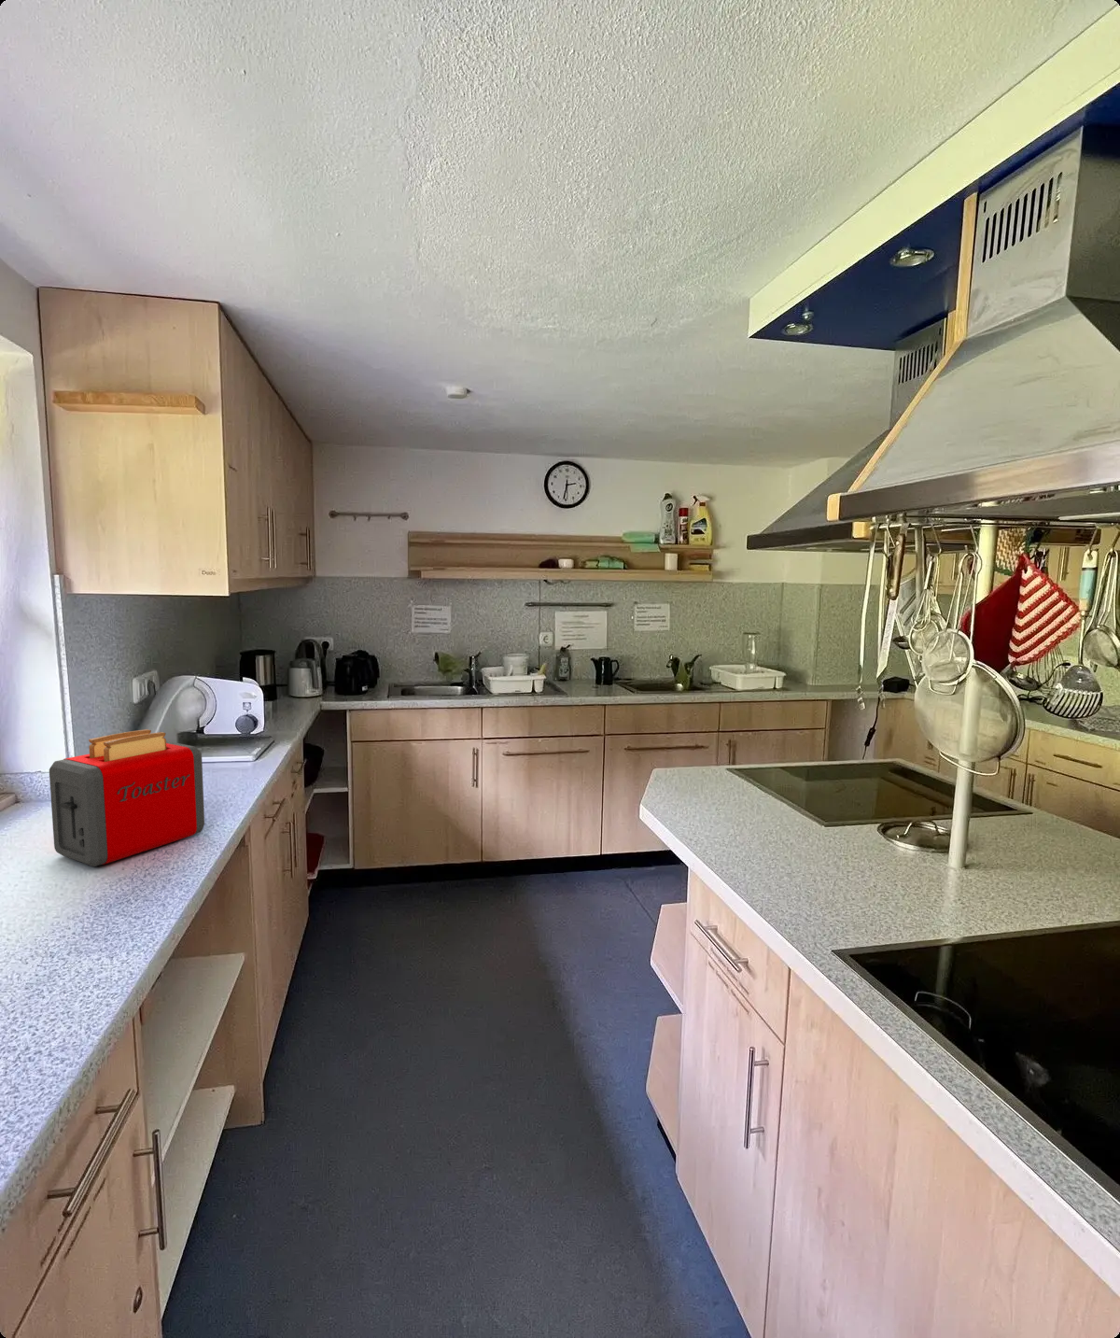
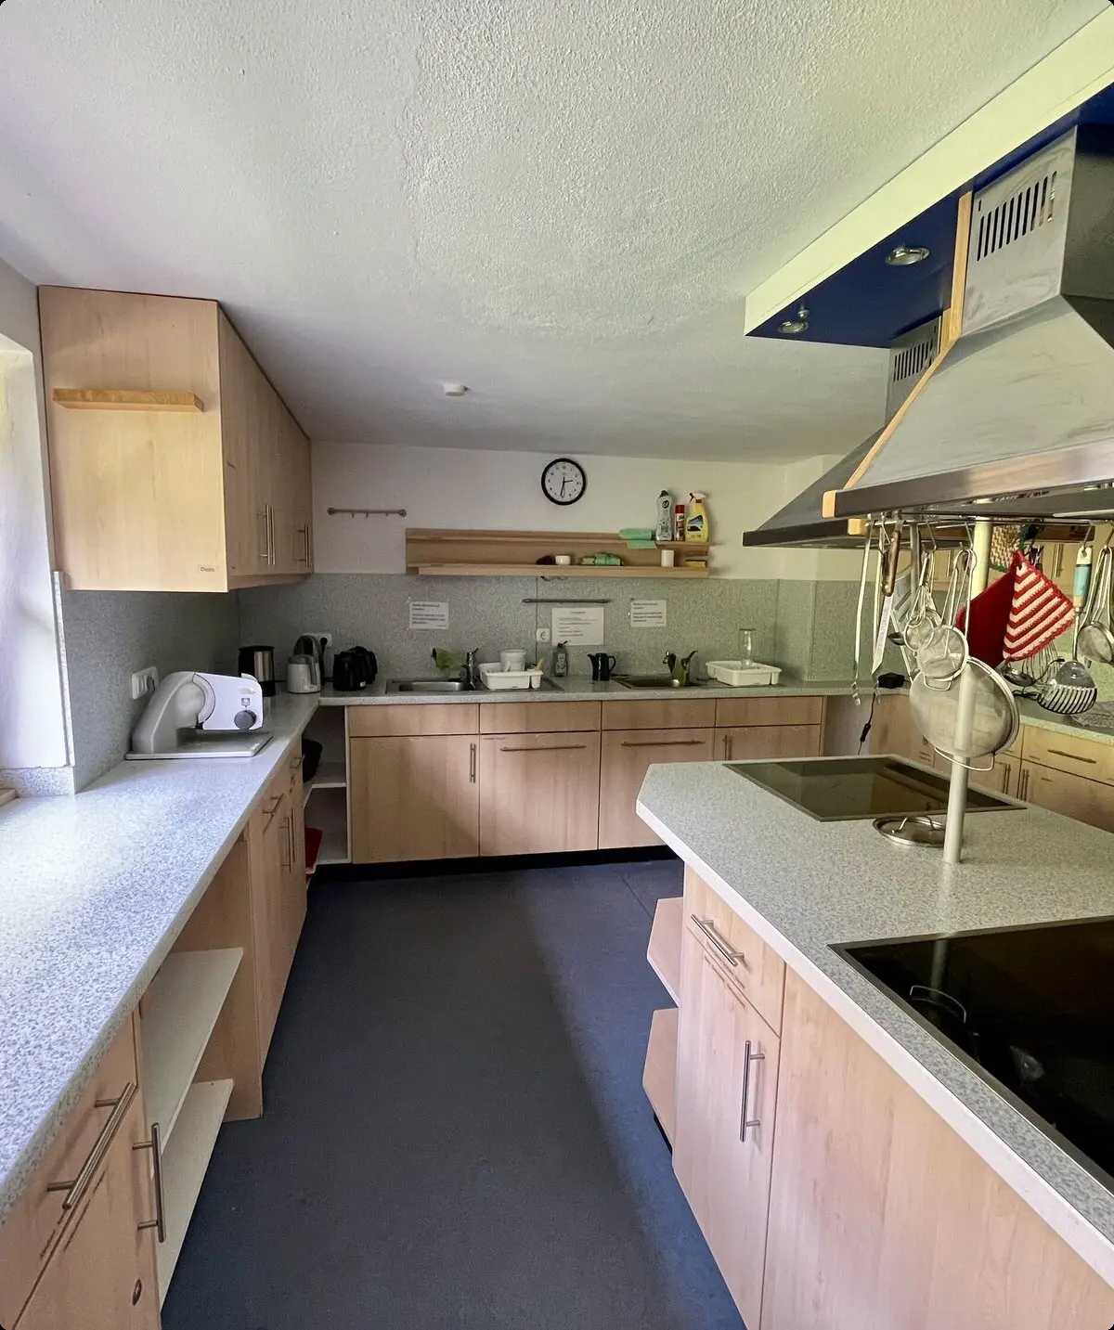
- toaster (130, 790)
